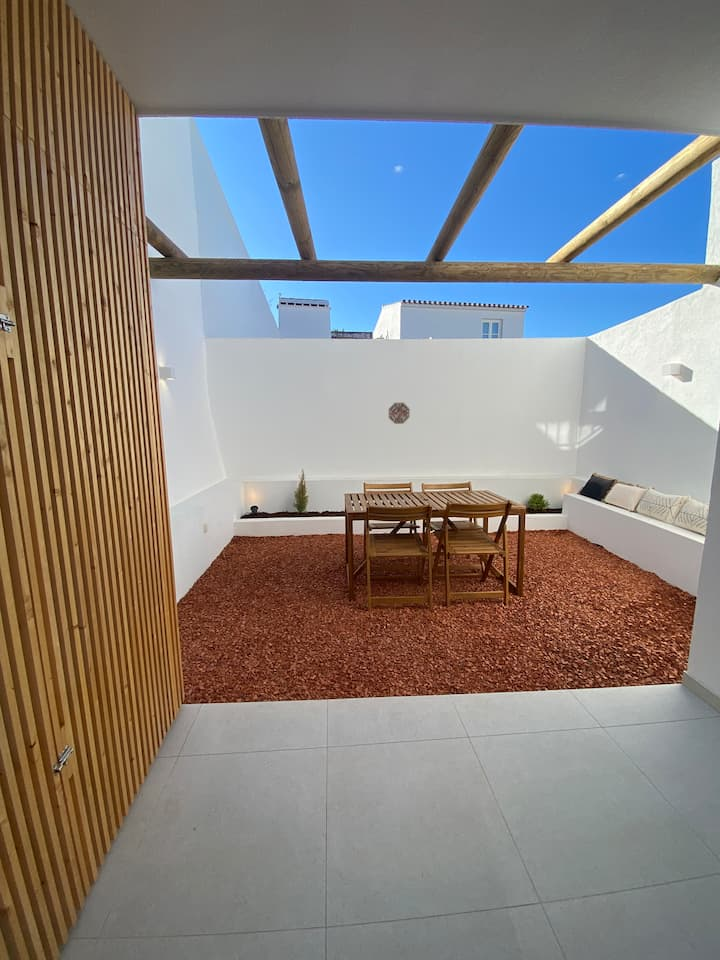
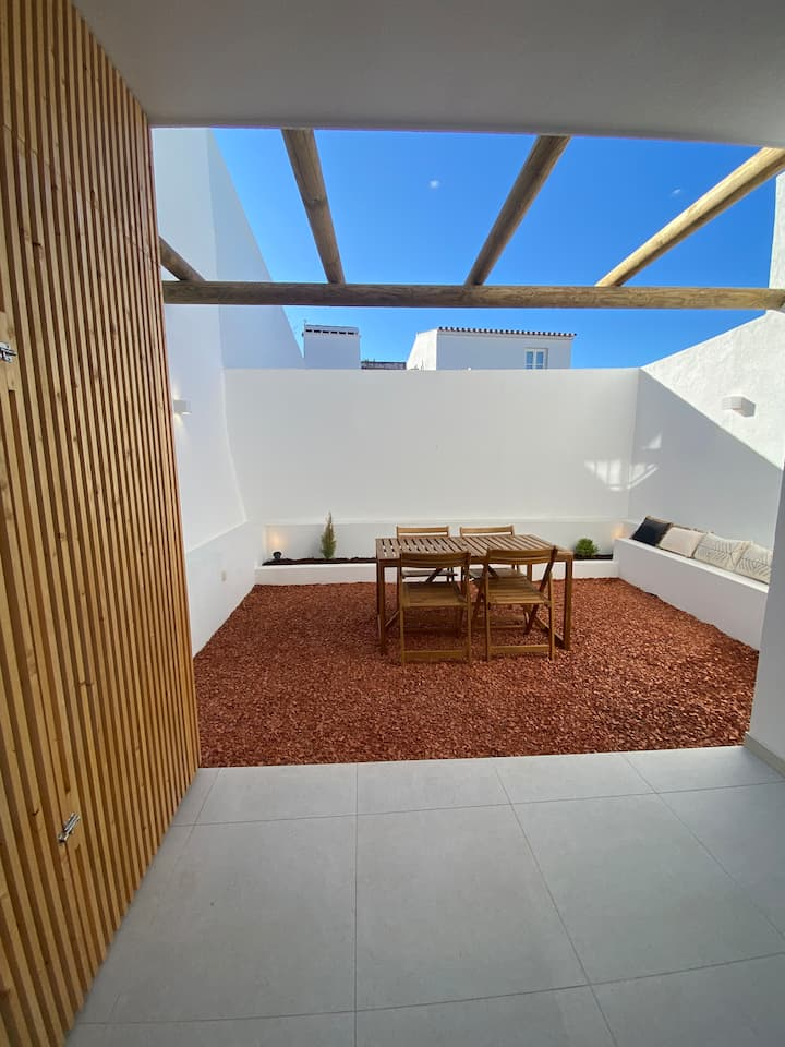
- decorative platter (399, 413)
